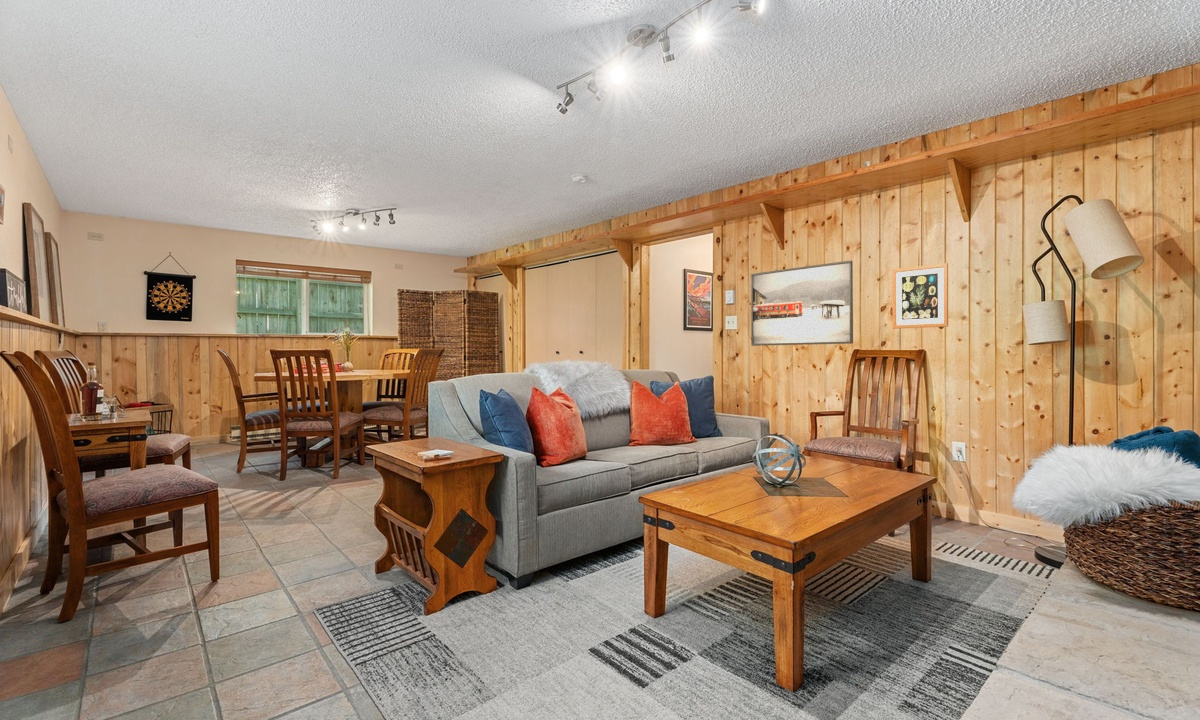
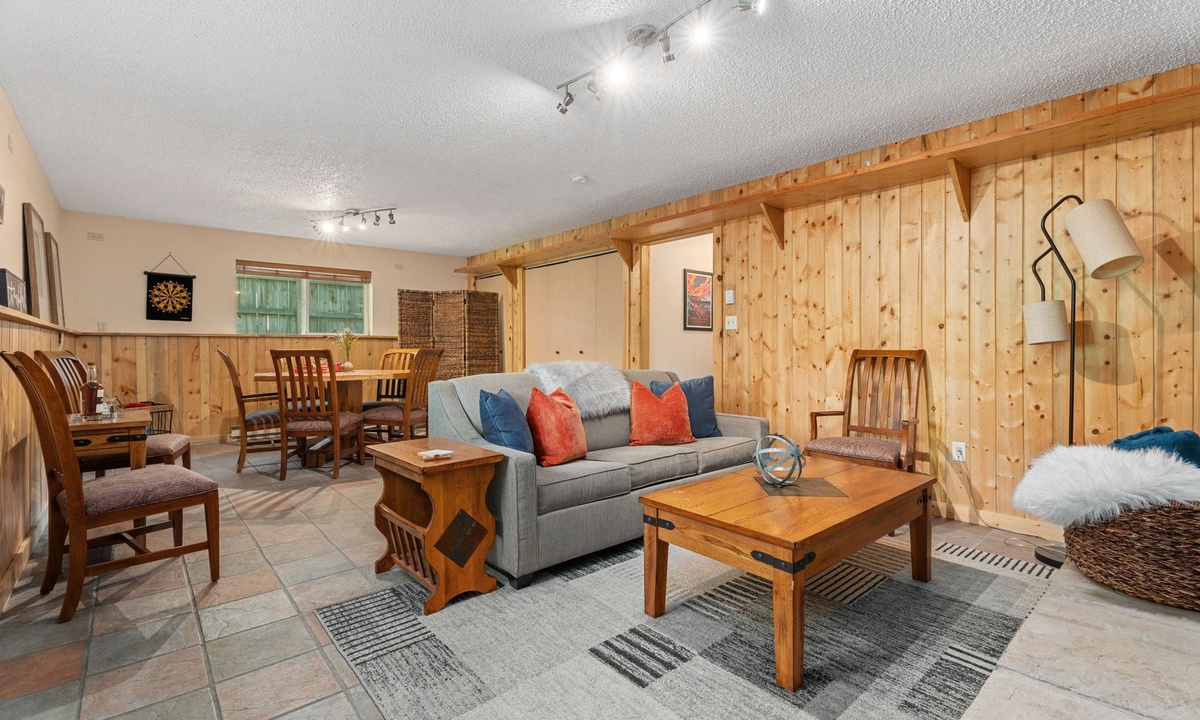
- wall art (919, 296)
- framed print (798, 306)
